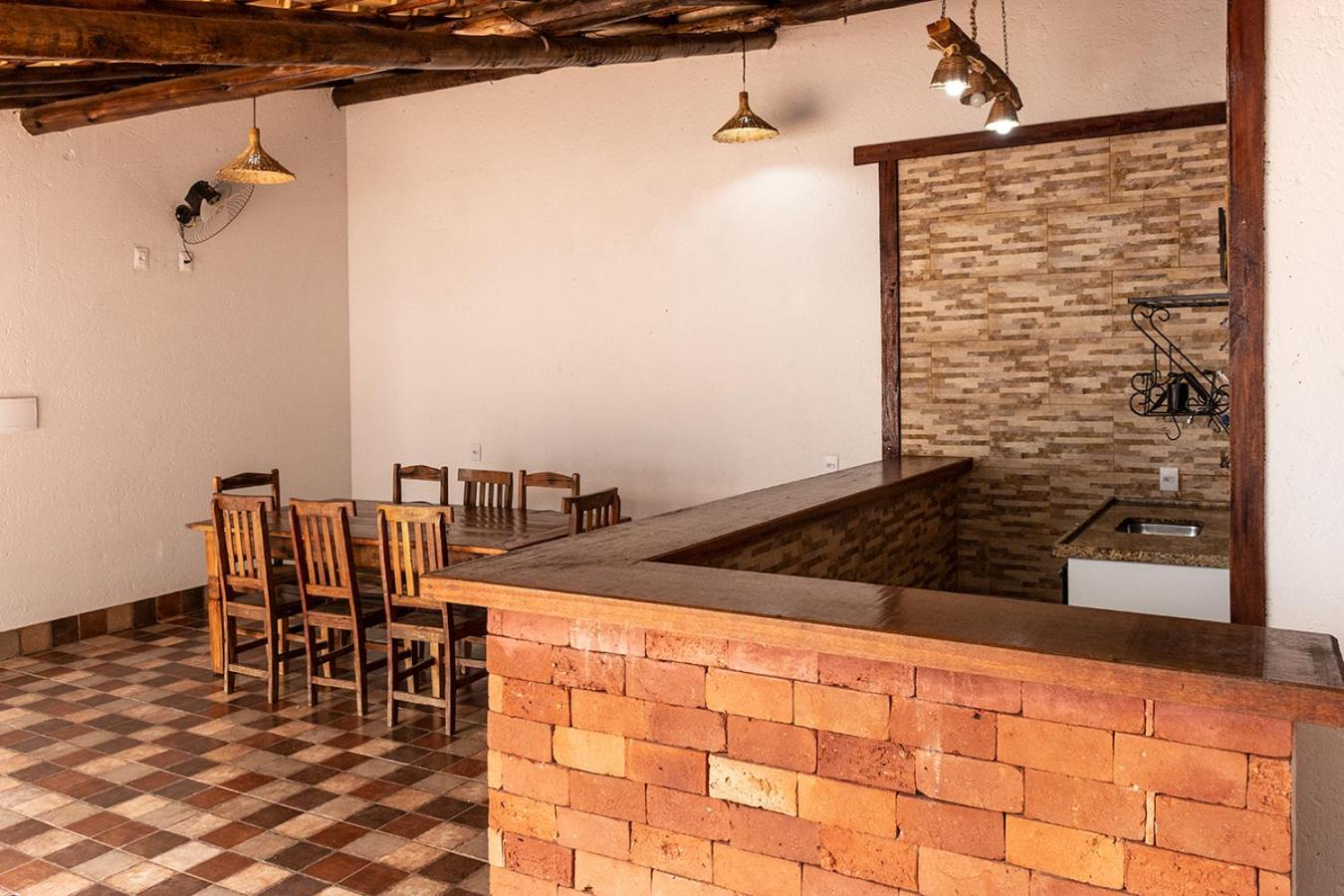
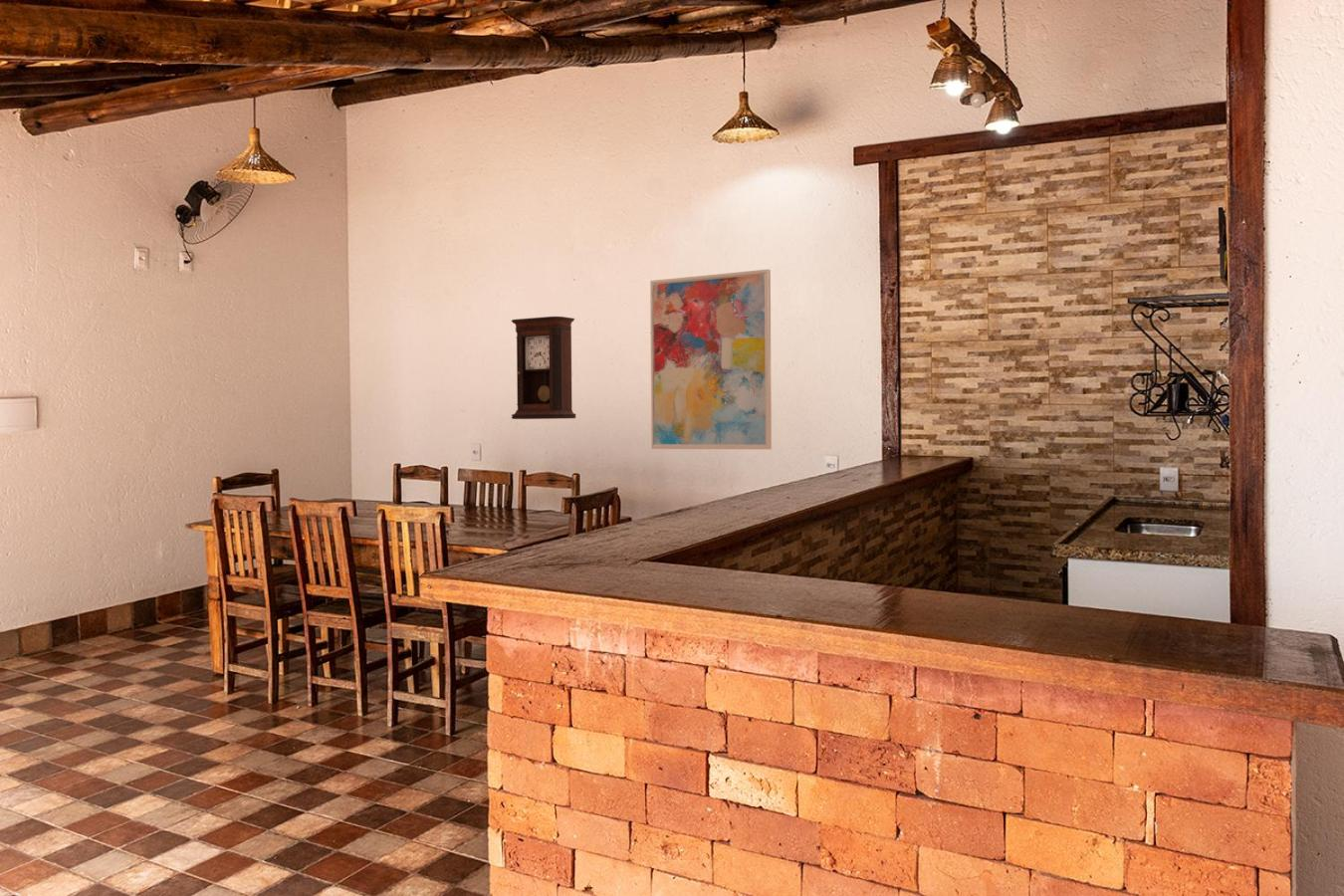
+ pendulum clock (541, 368)
+ wall art (709, 361)
